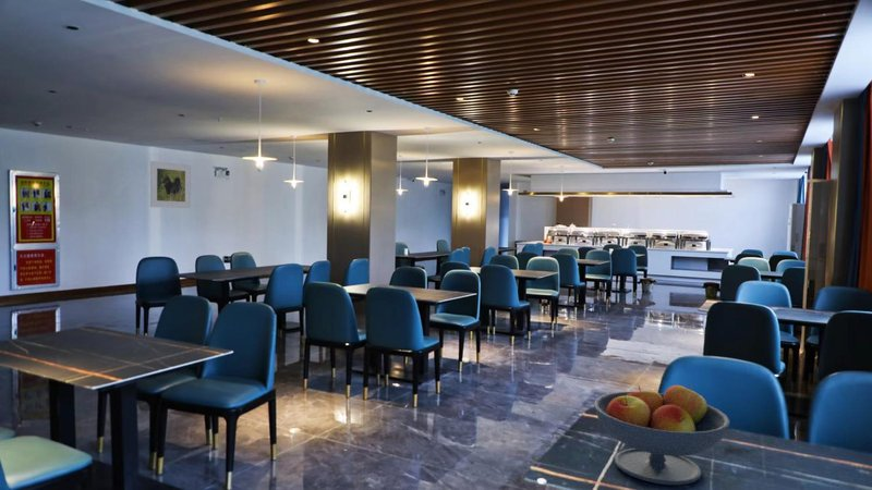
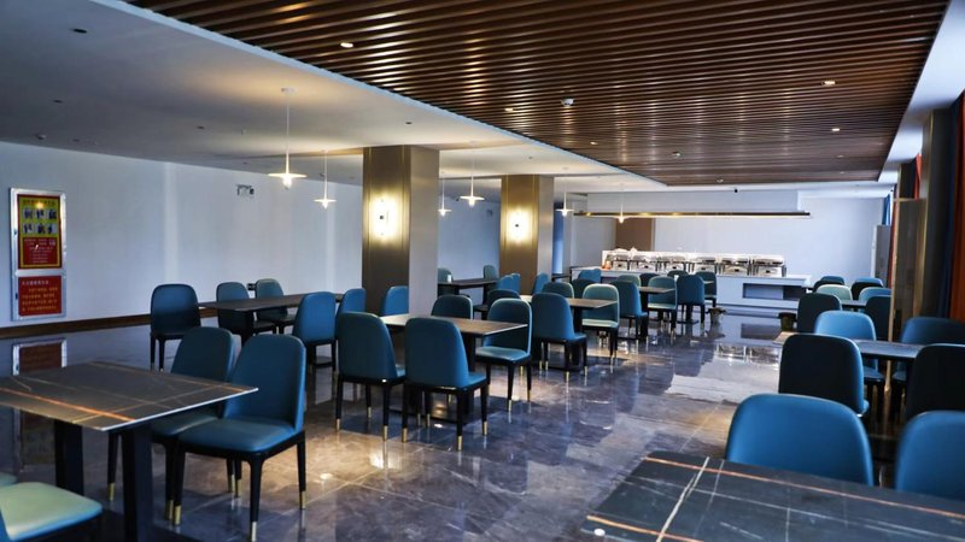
- fruit bowl (658, 428)
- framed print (171, 185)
